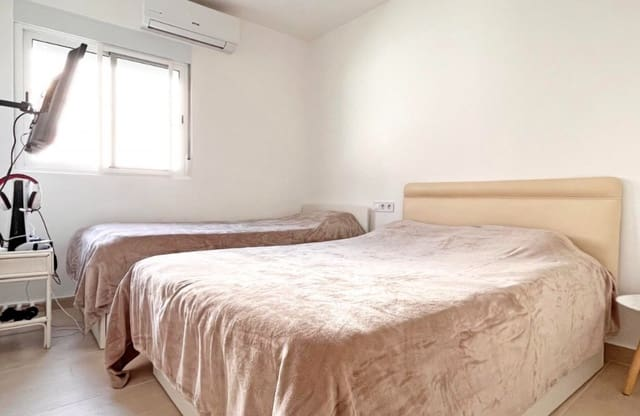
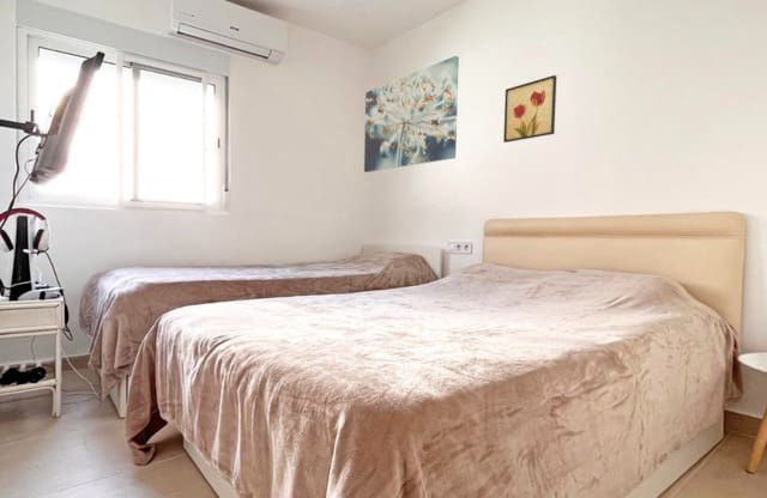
+ wall art (405, 121)
+ wall art (529, 110)
